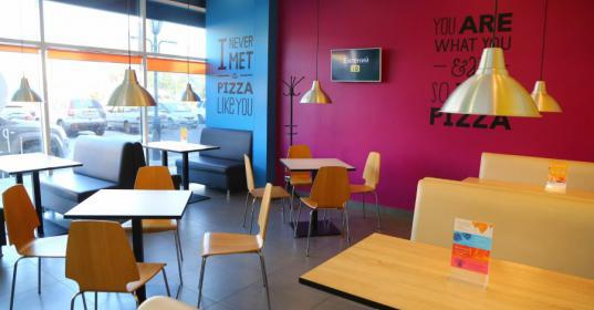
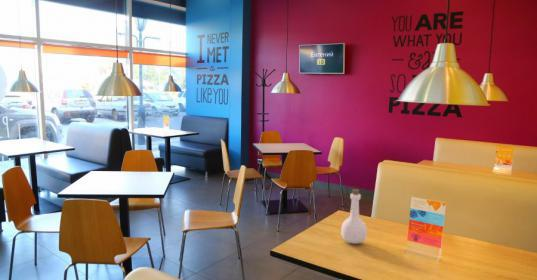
+ bottle (354, 216)
